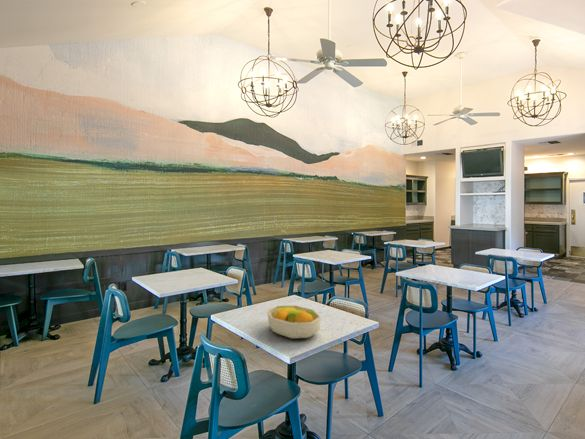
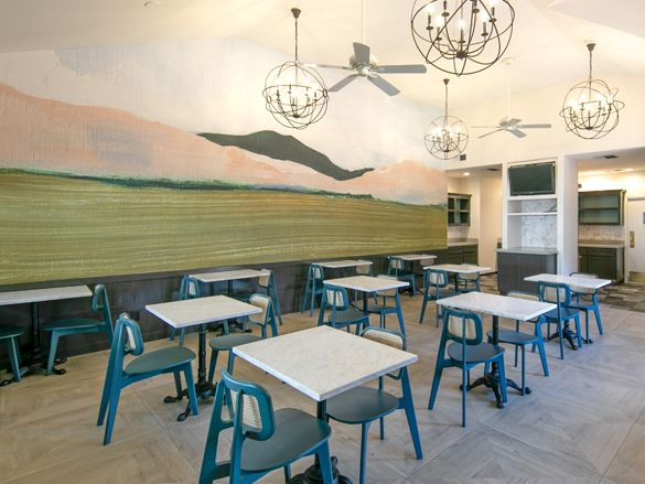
- fruit bowl (293, 318)
